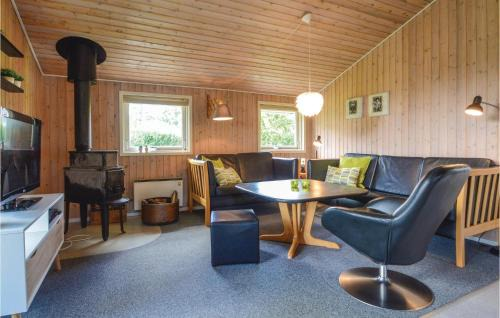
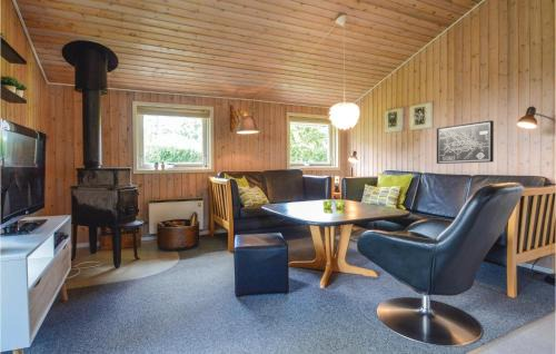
+ wall art (463, 144)
